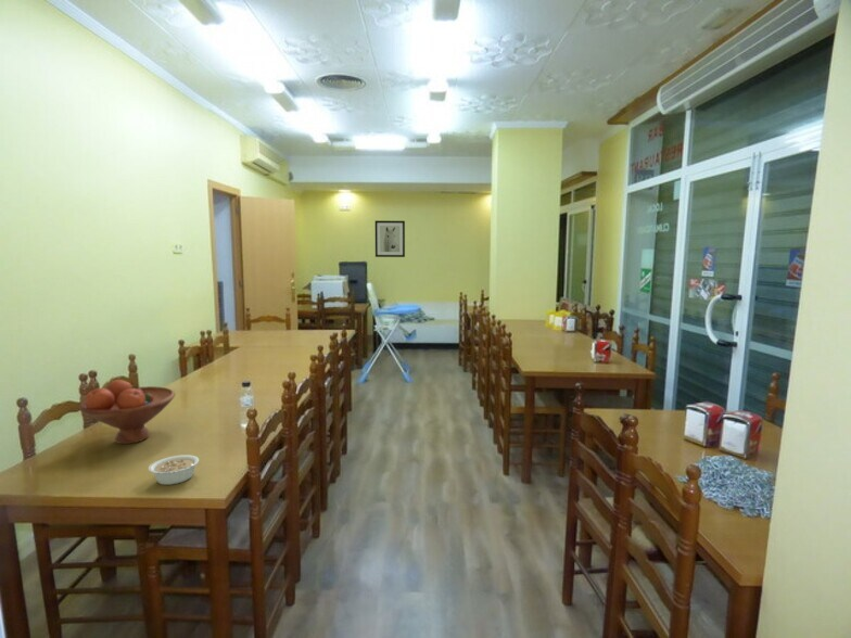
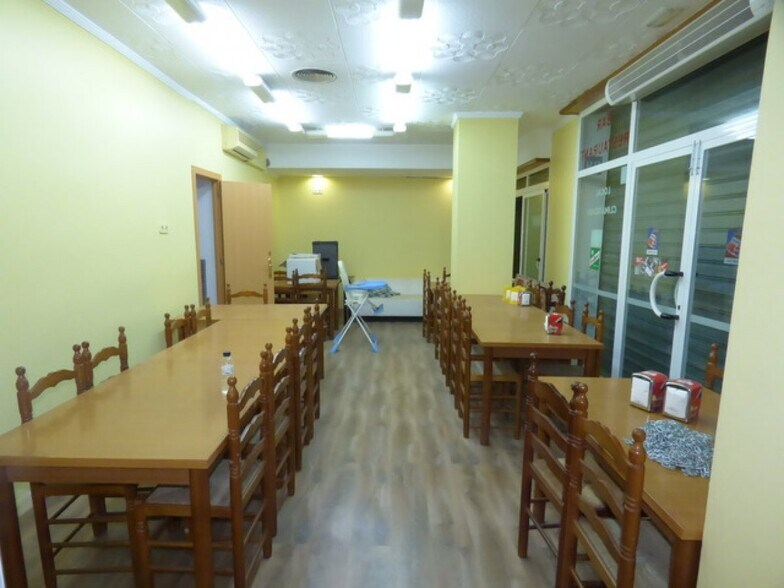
- fruit bowl (130, 410)
- legume (176, 469)
- wall art (390, 239)
